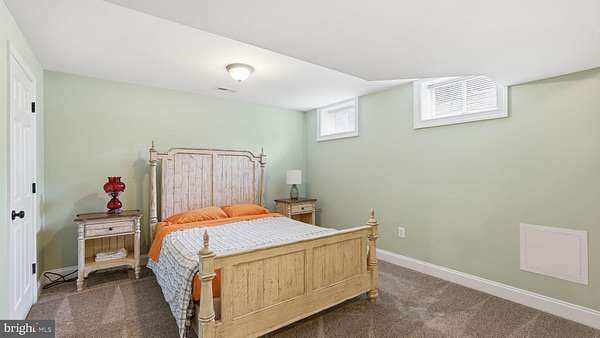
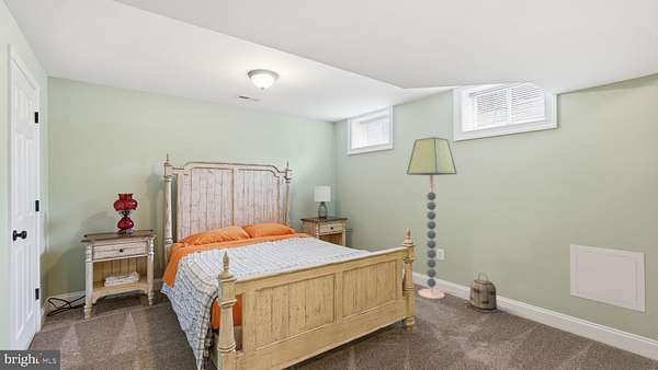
+ basket (483, 290)
+ floor lamp (431, 216)
